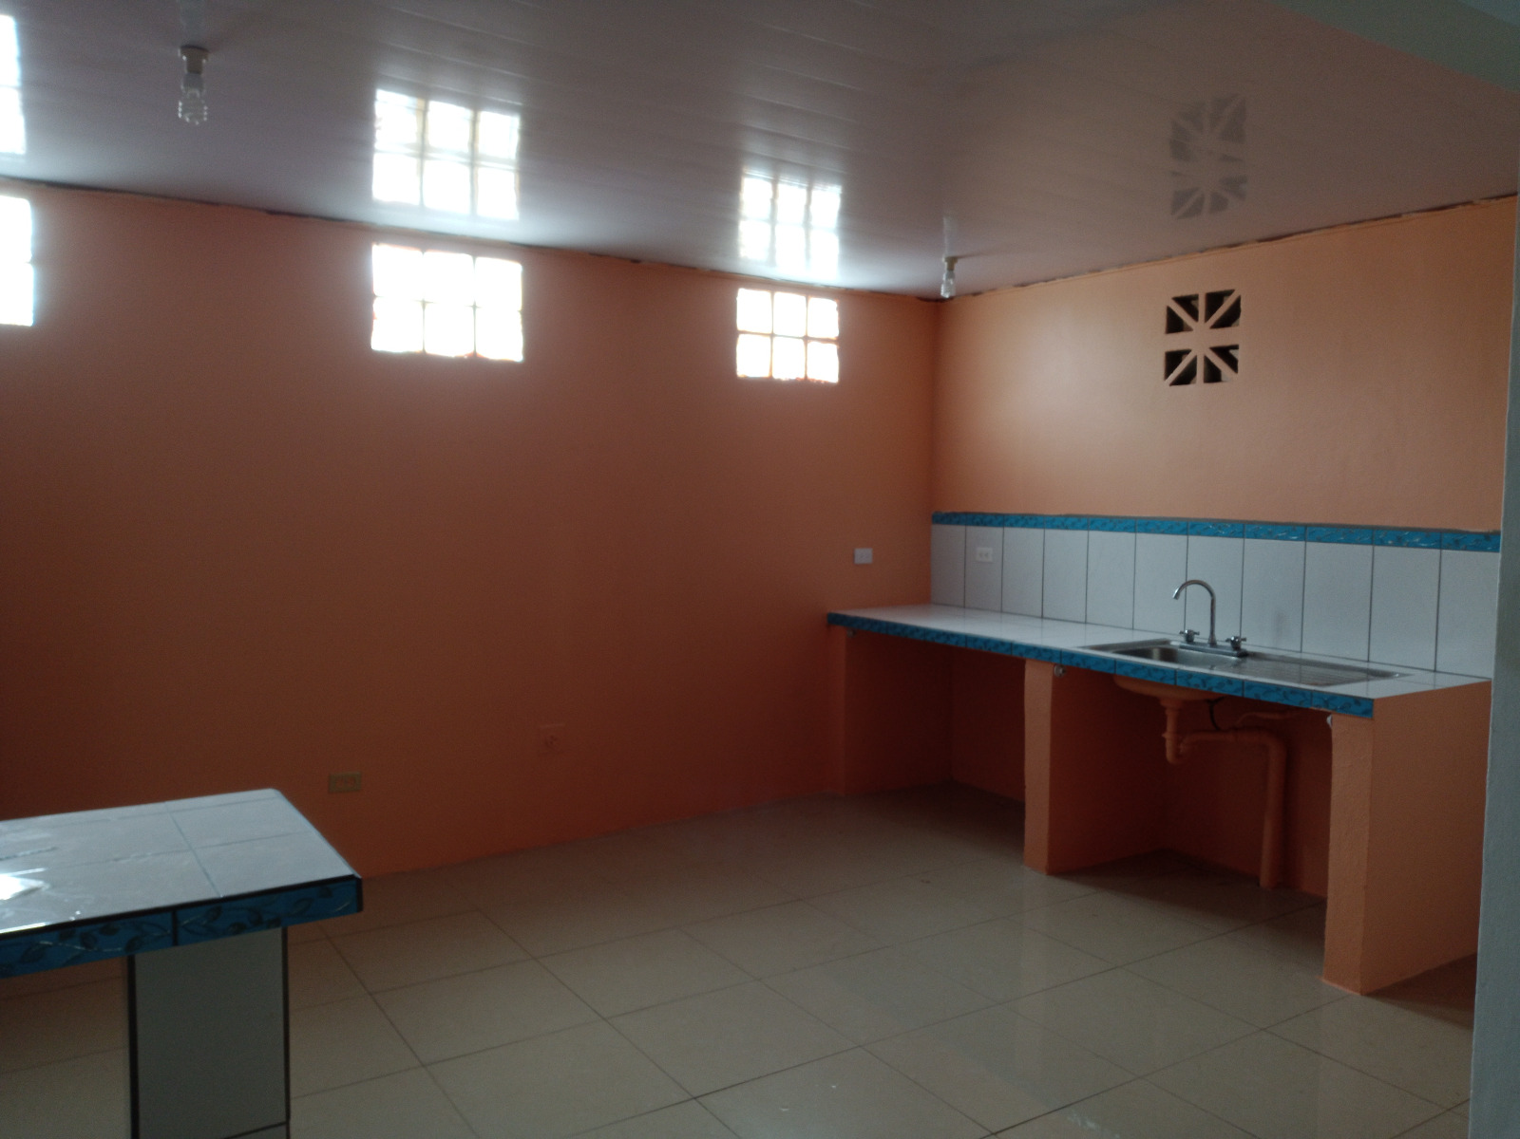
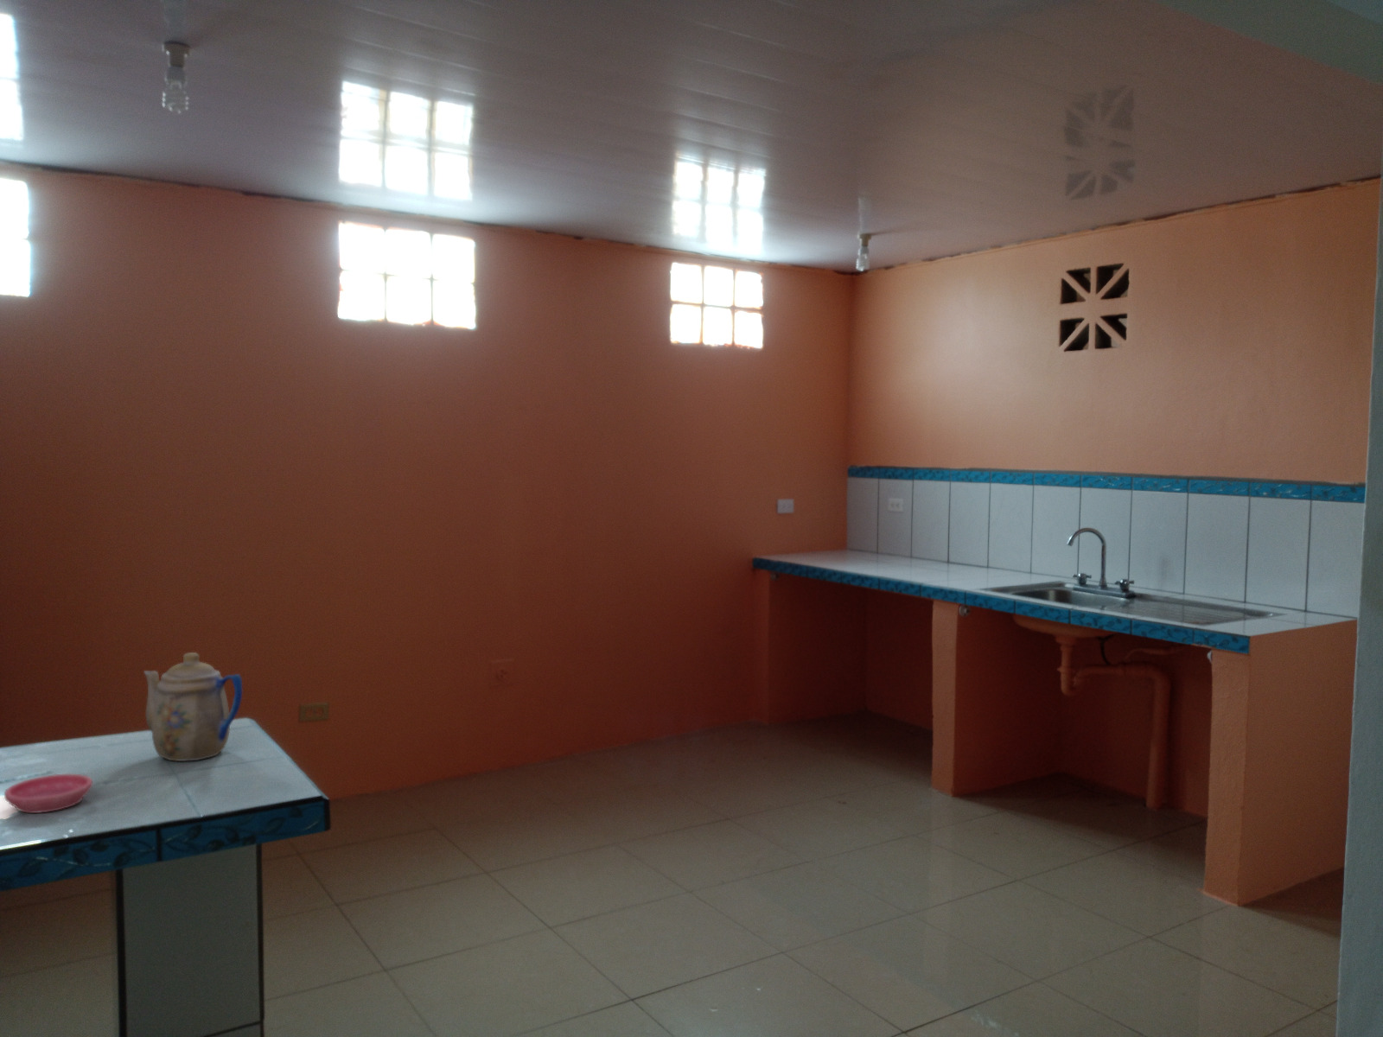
+ saucer (49, 794)
+ teapot (191, 704)
